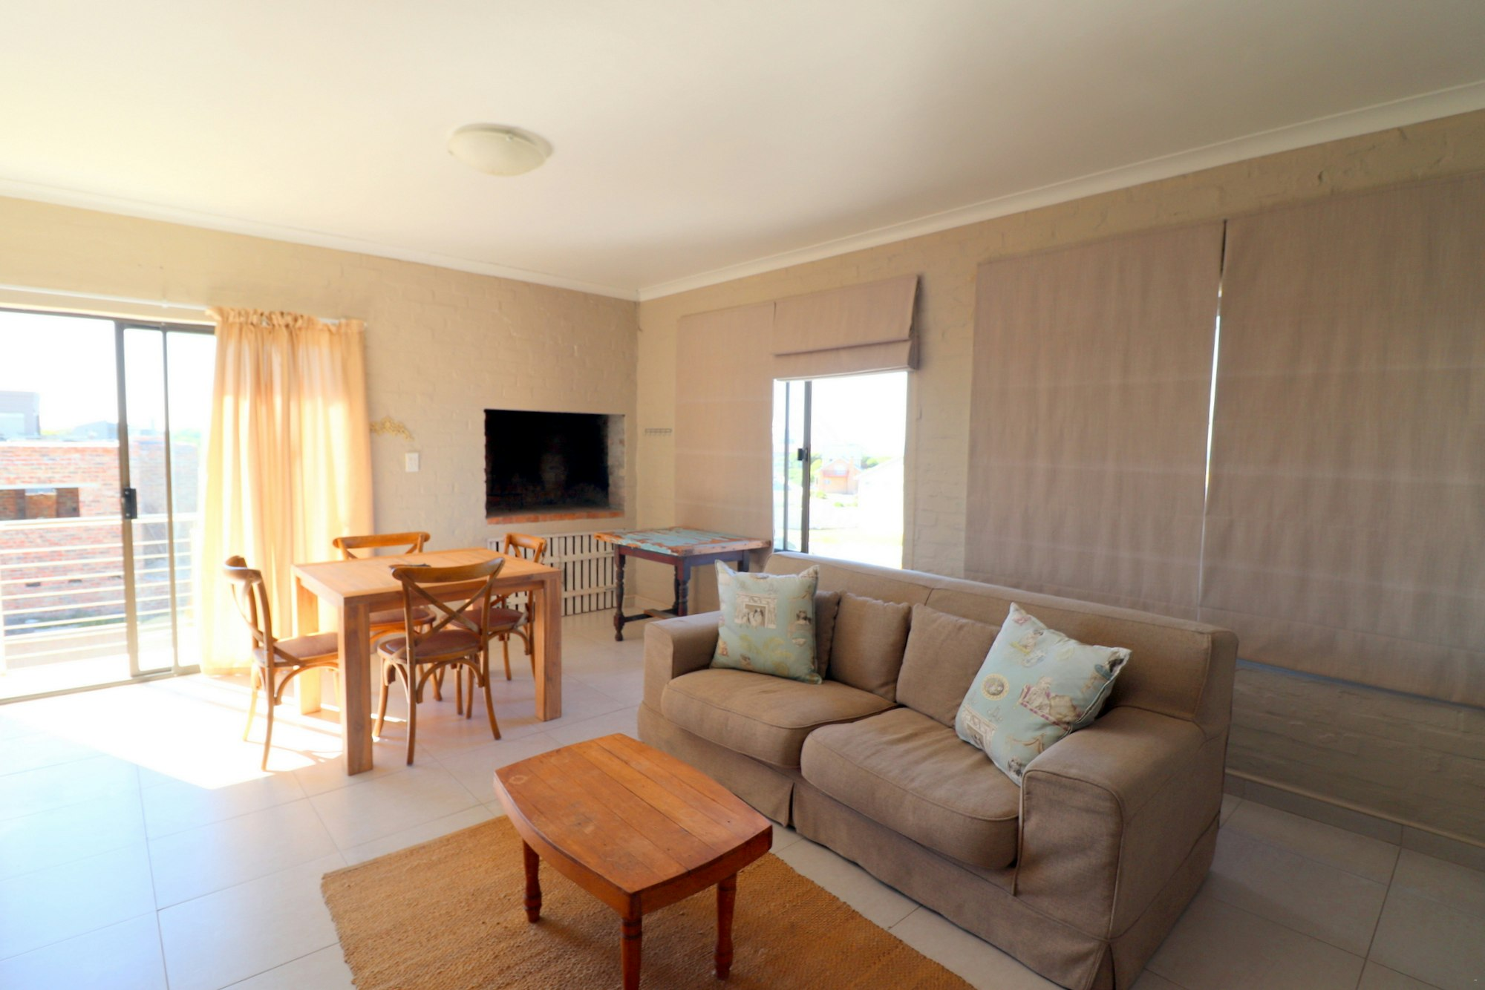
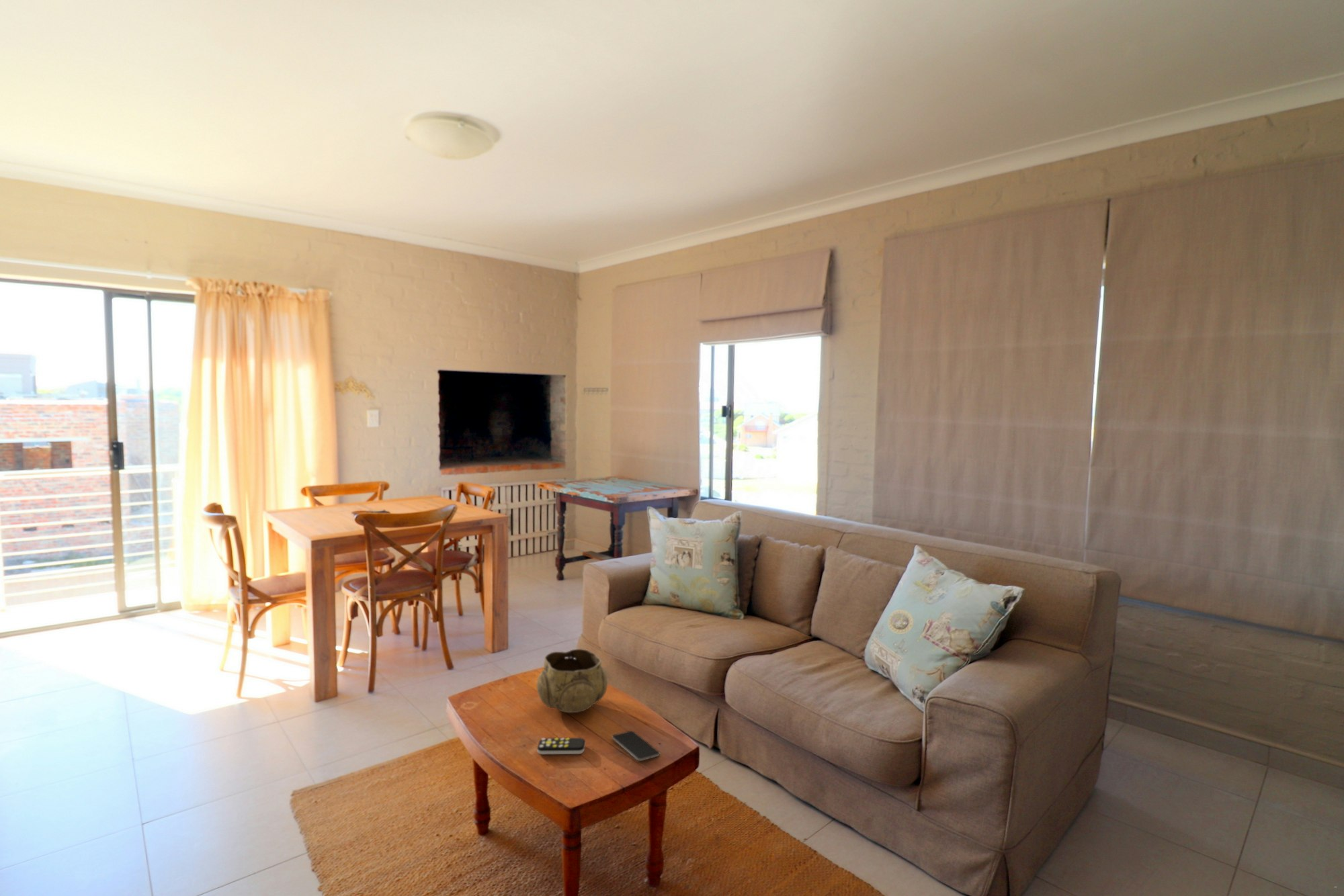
+ smartphone (635, 745)
+ remote control (561, 746)
+ decorative bowl (572, 682)
